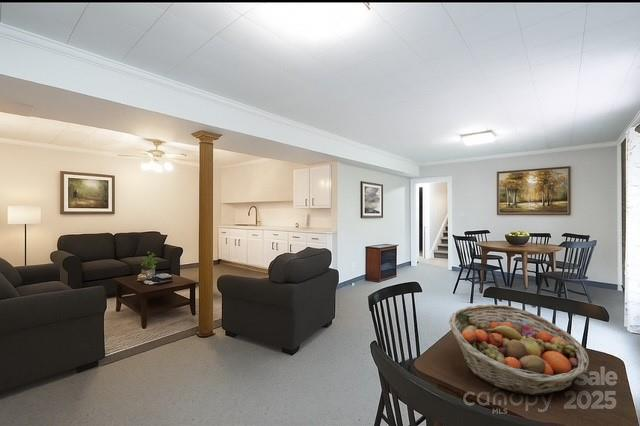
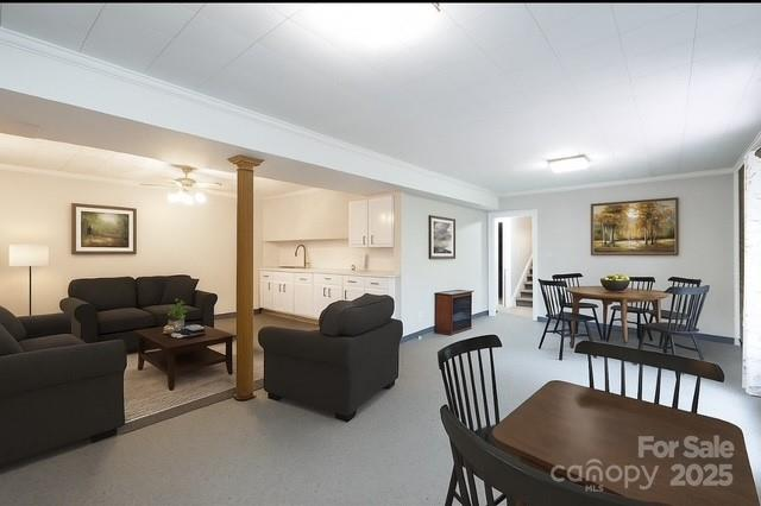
- fruit basket (513, 345)
